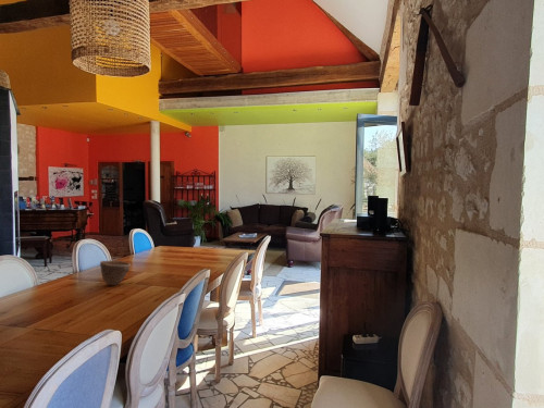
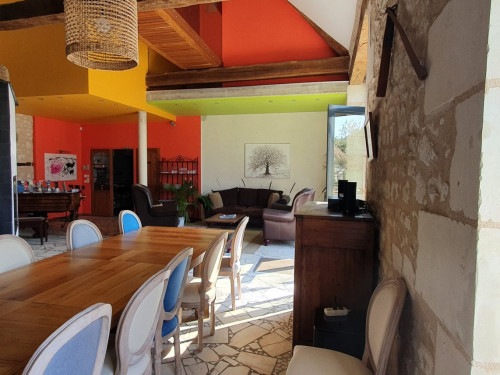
- bowl (115, 272)
